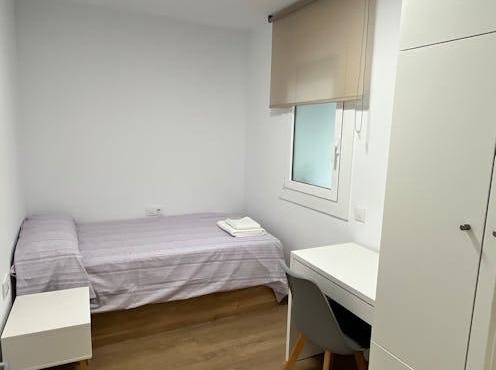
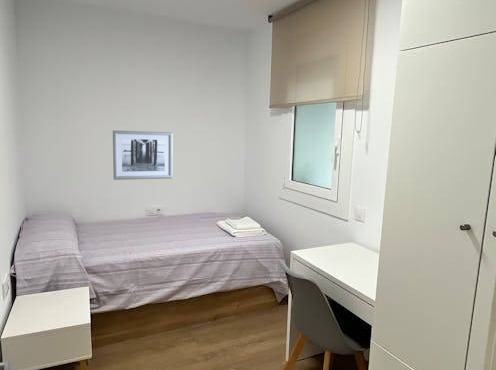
+ wall art (143, 155)
